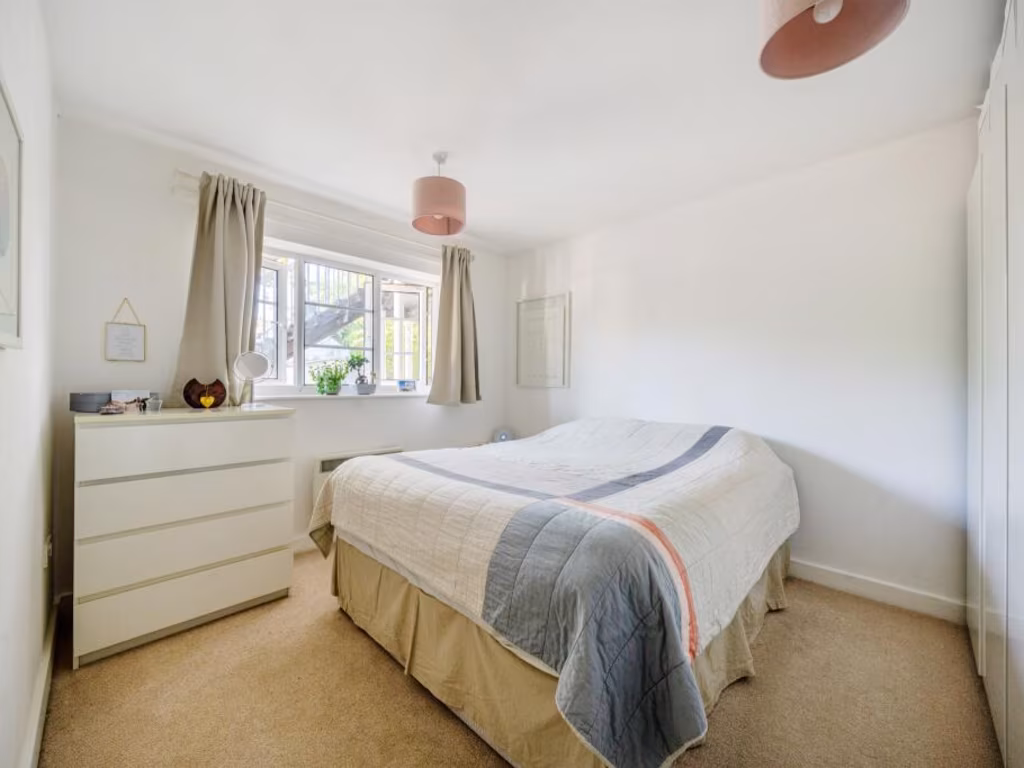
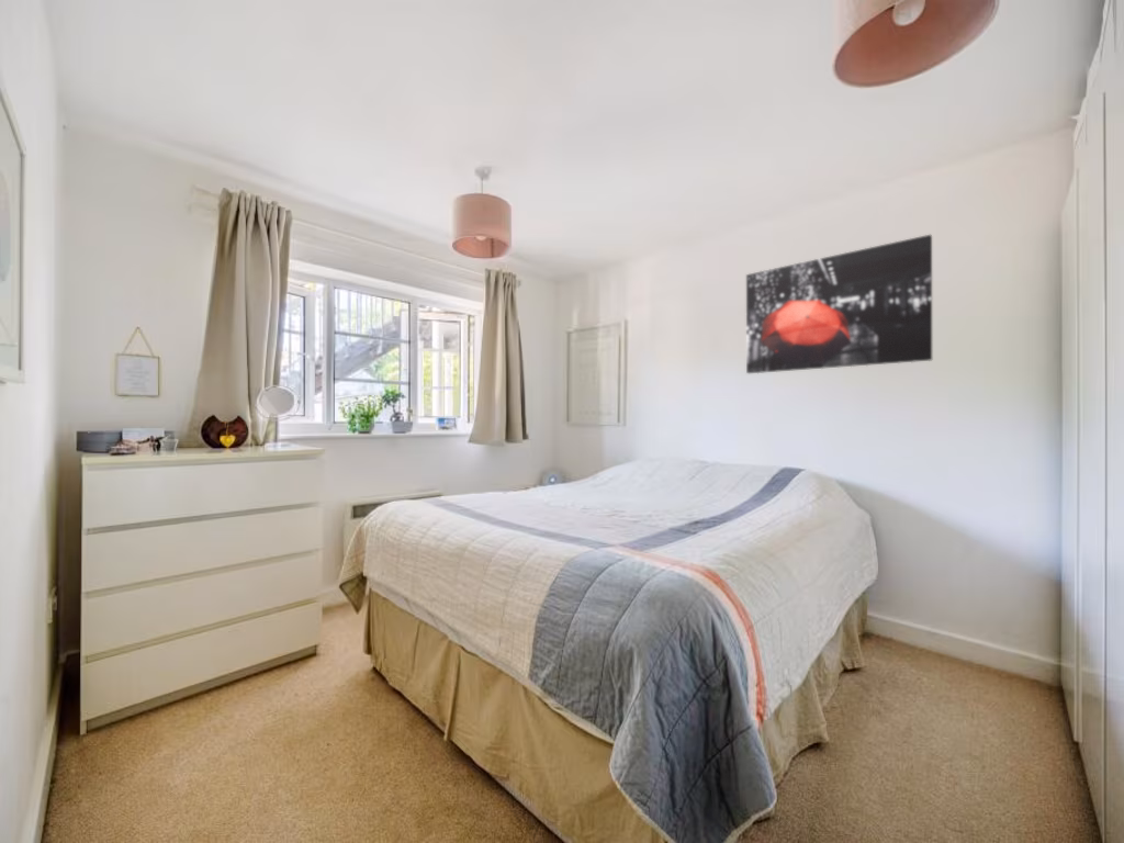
+ wall art (828, 312)
